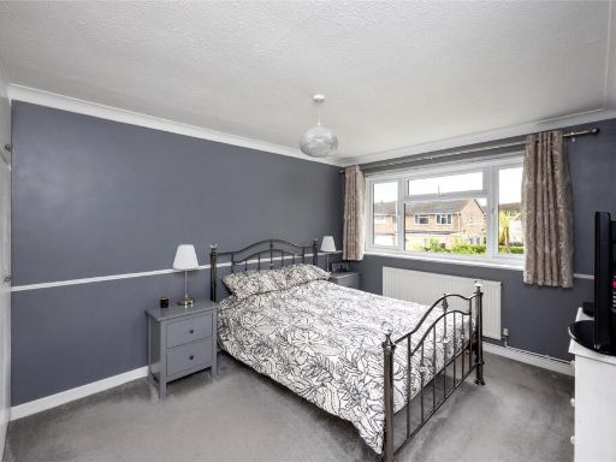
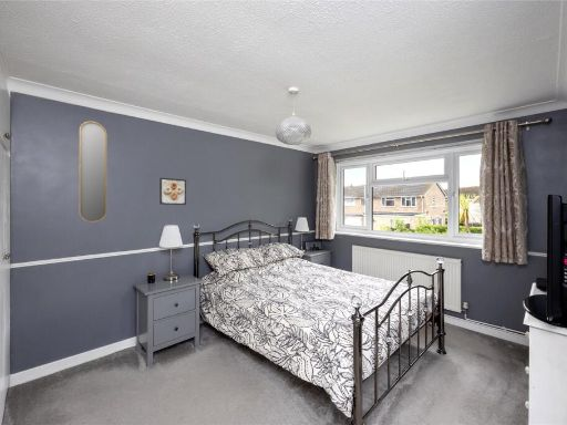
+ home mirror (93, 172)
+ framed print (173, 191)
